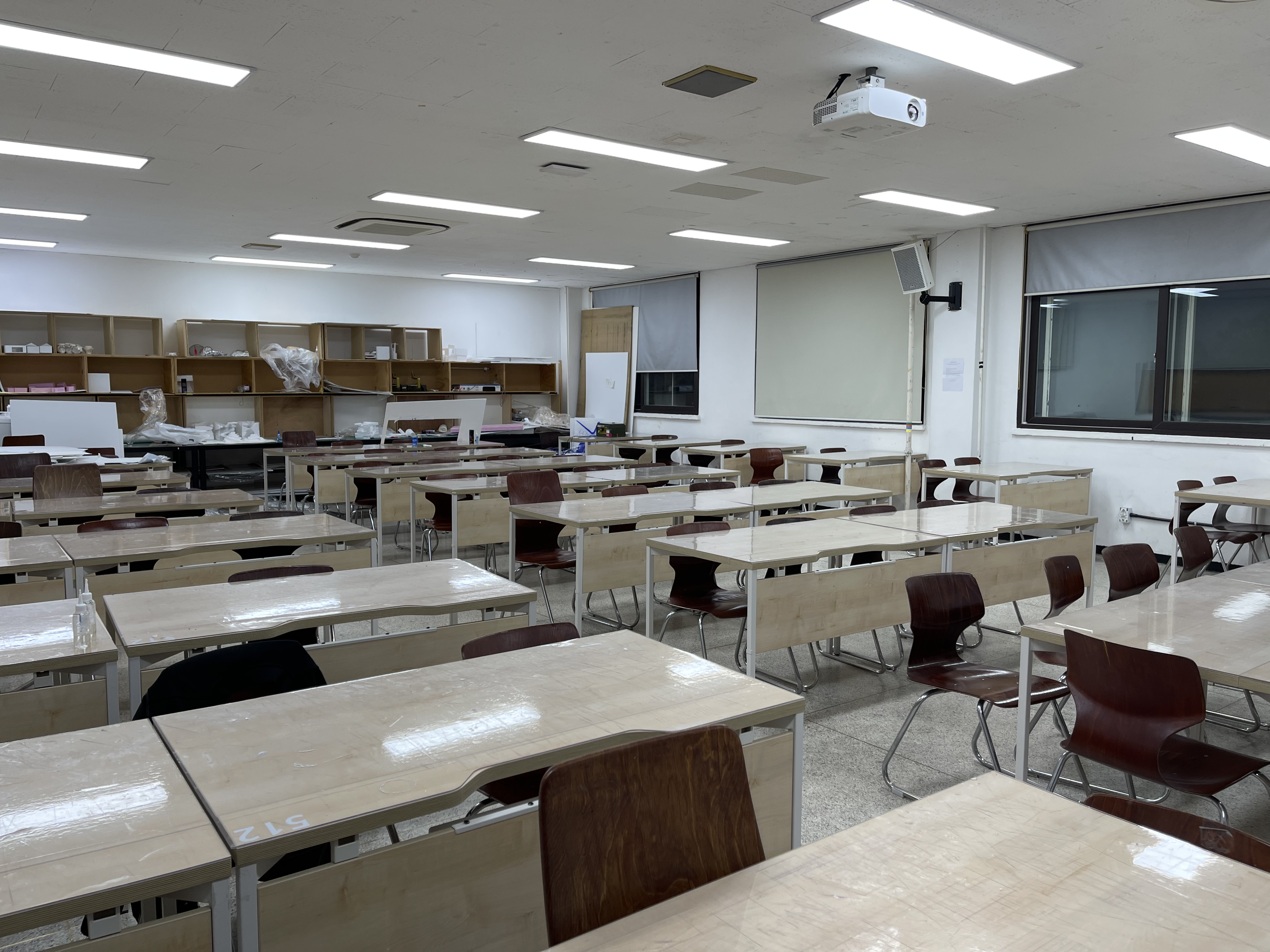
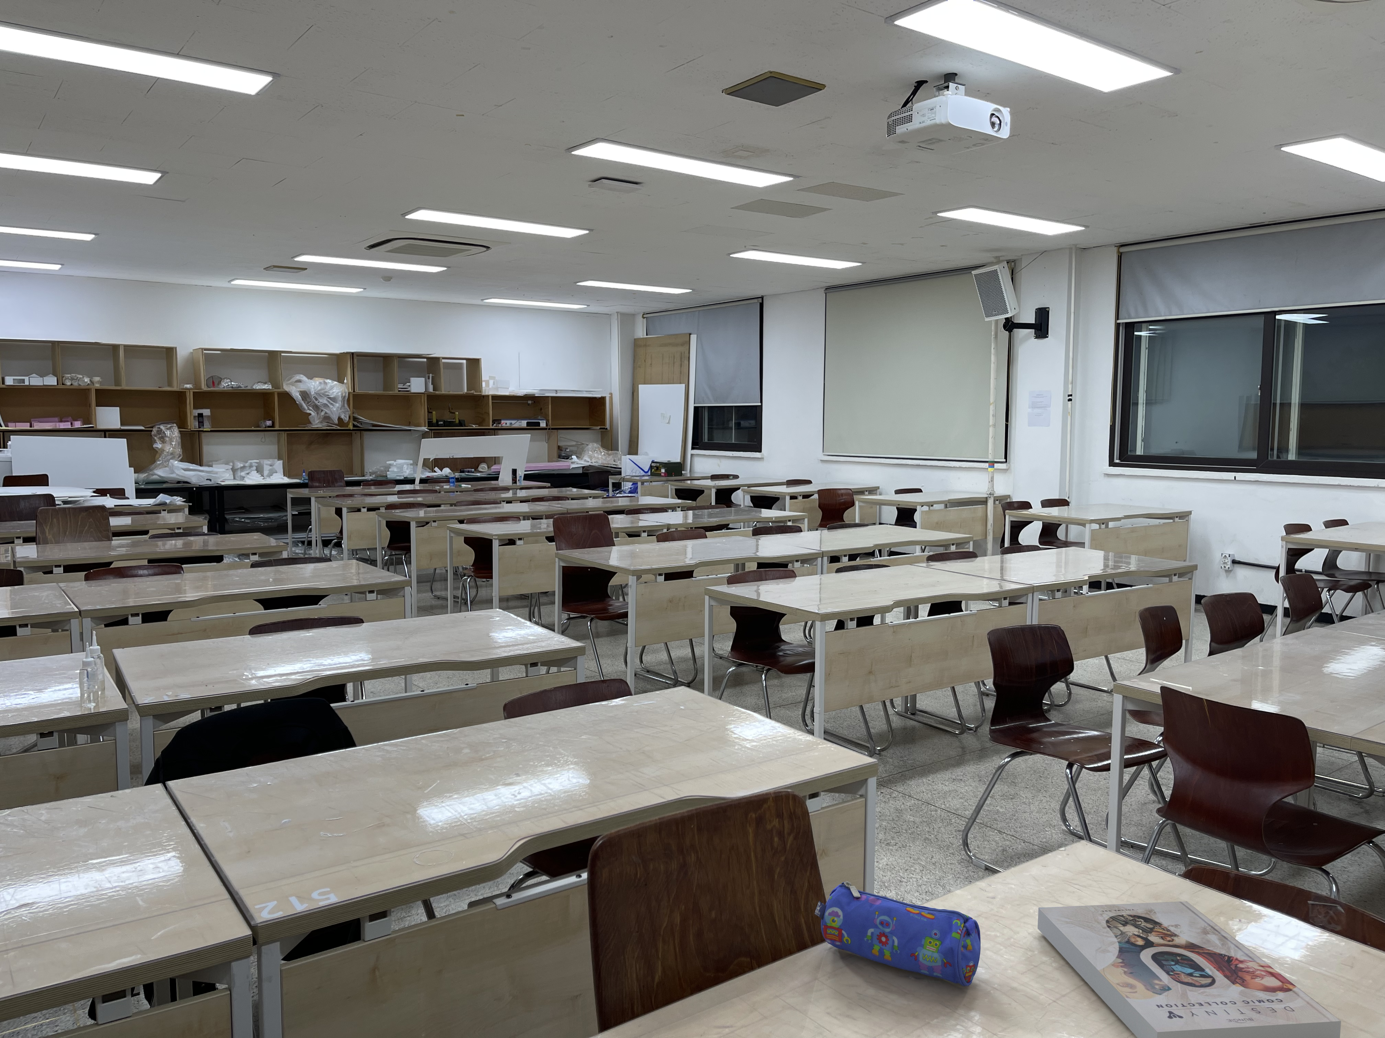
+ book (1173, 969)
+ pencil case (899, 929)
